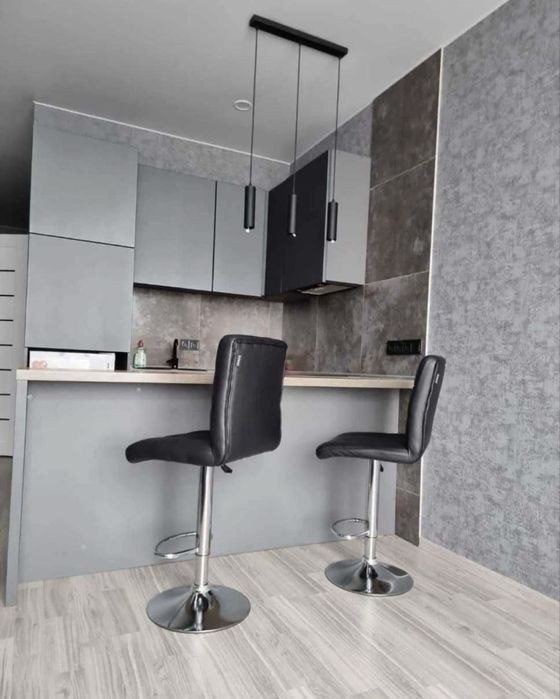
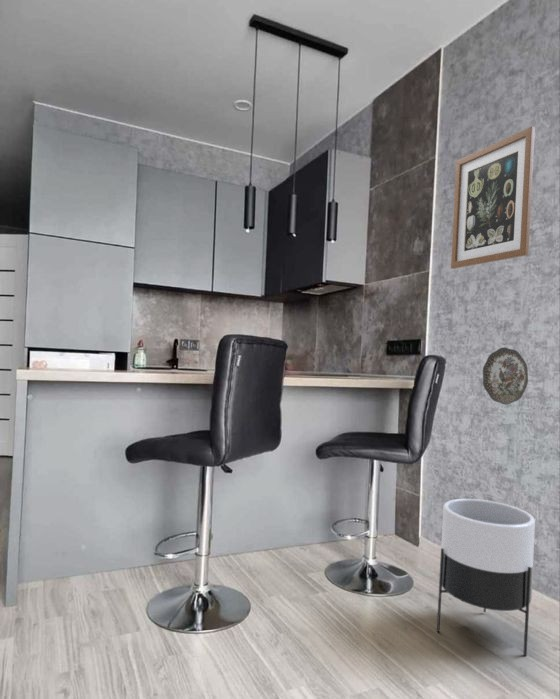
+ planter (484, 572)
+ decorative plate (506, 375)
+ wall art (489, 204)
